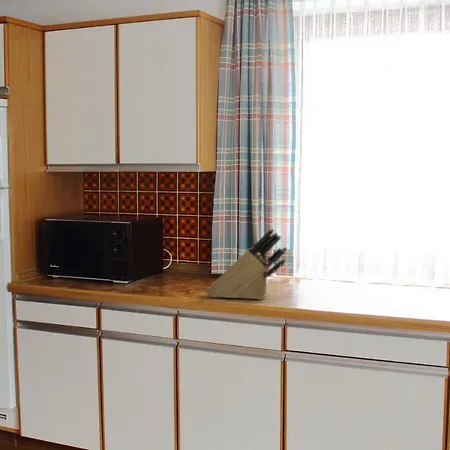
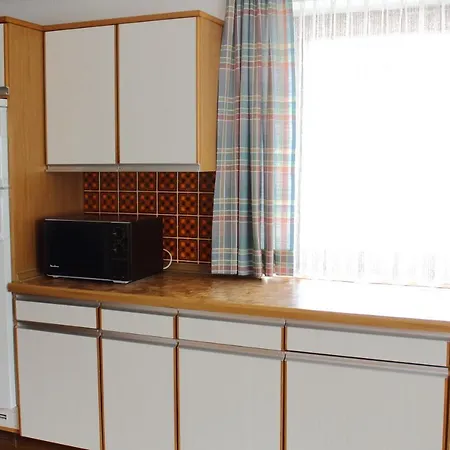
- knife block (246, 262)
